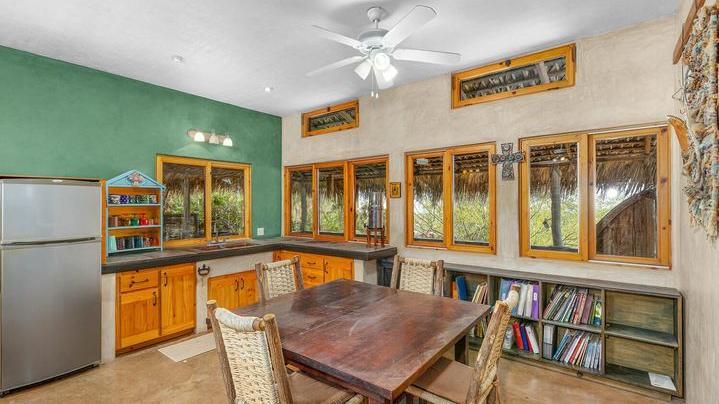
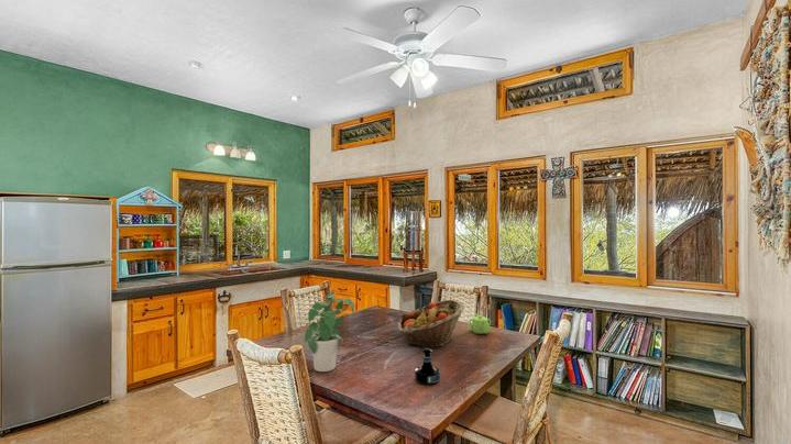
+ fruit basket (430, 321)
+ teapot (480, 323)
+ potted plant (328, 330)
+ tequila bottle (427, 364)
